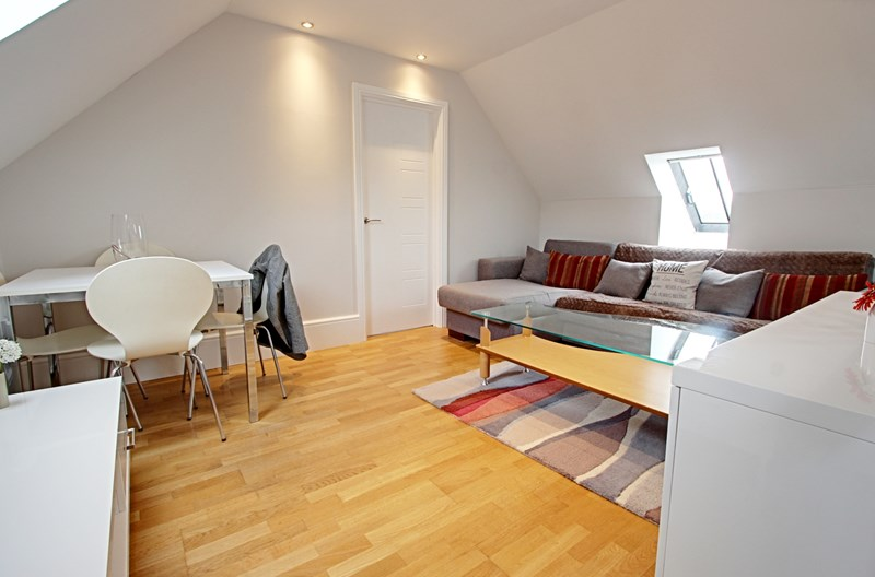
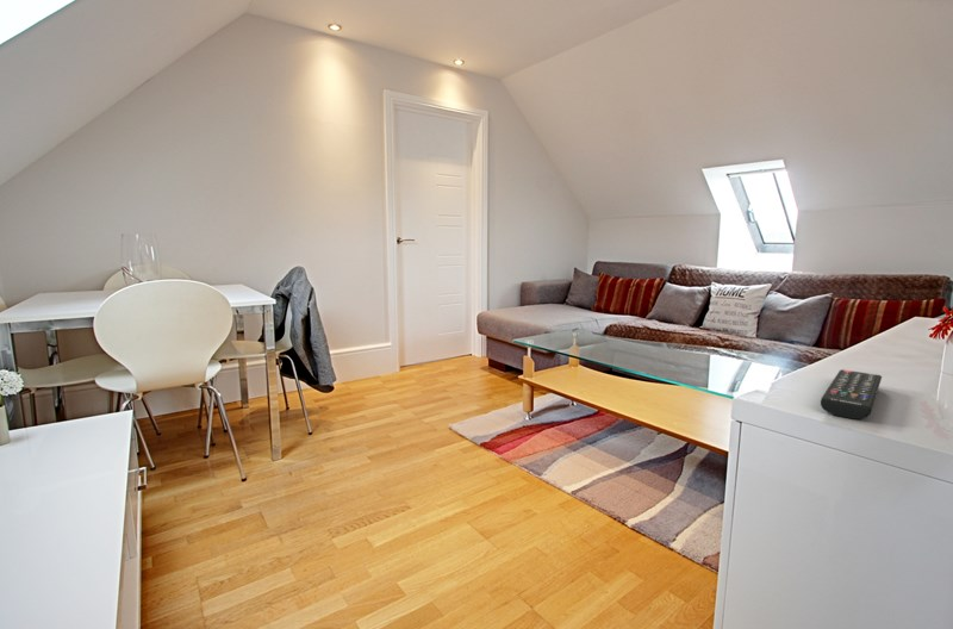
+ remote control (853, 391)
